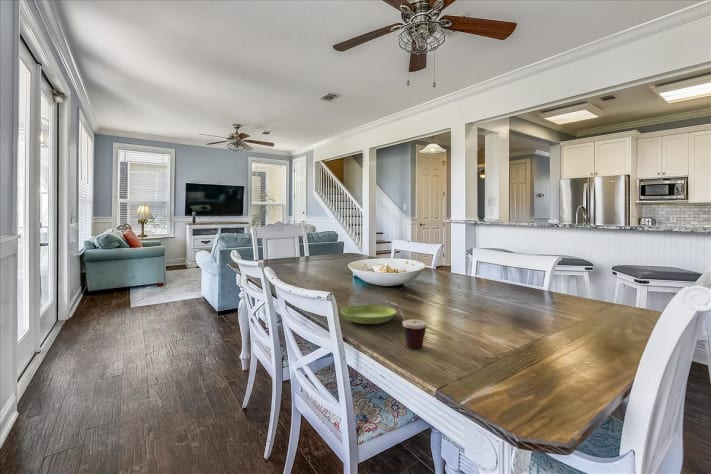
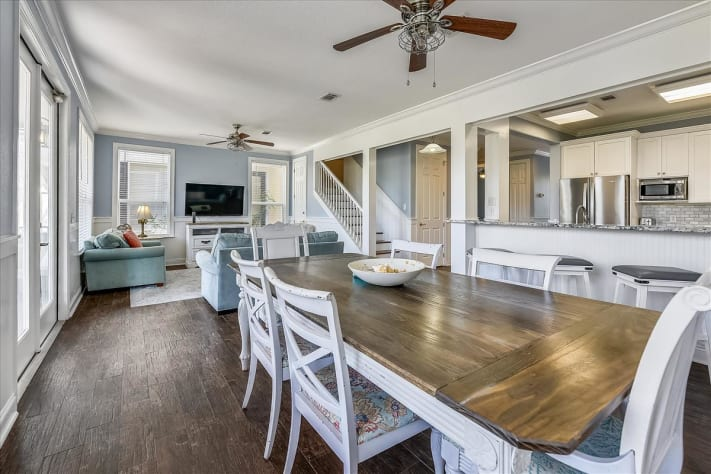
- cup (405, 324)
- saucer (368, 314)
